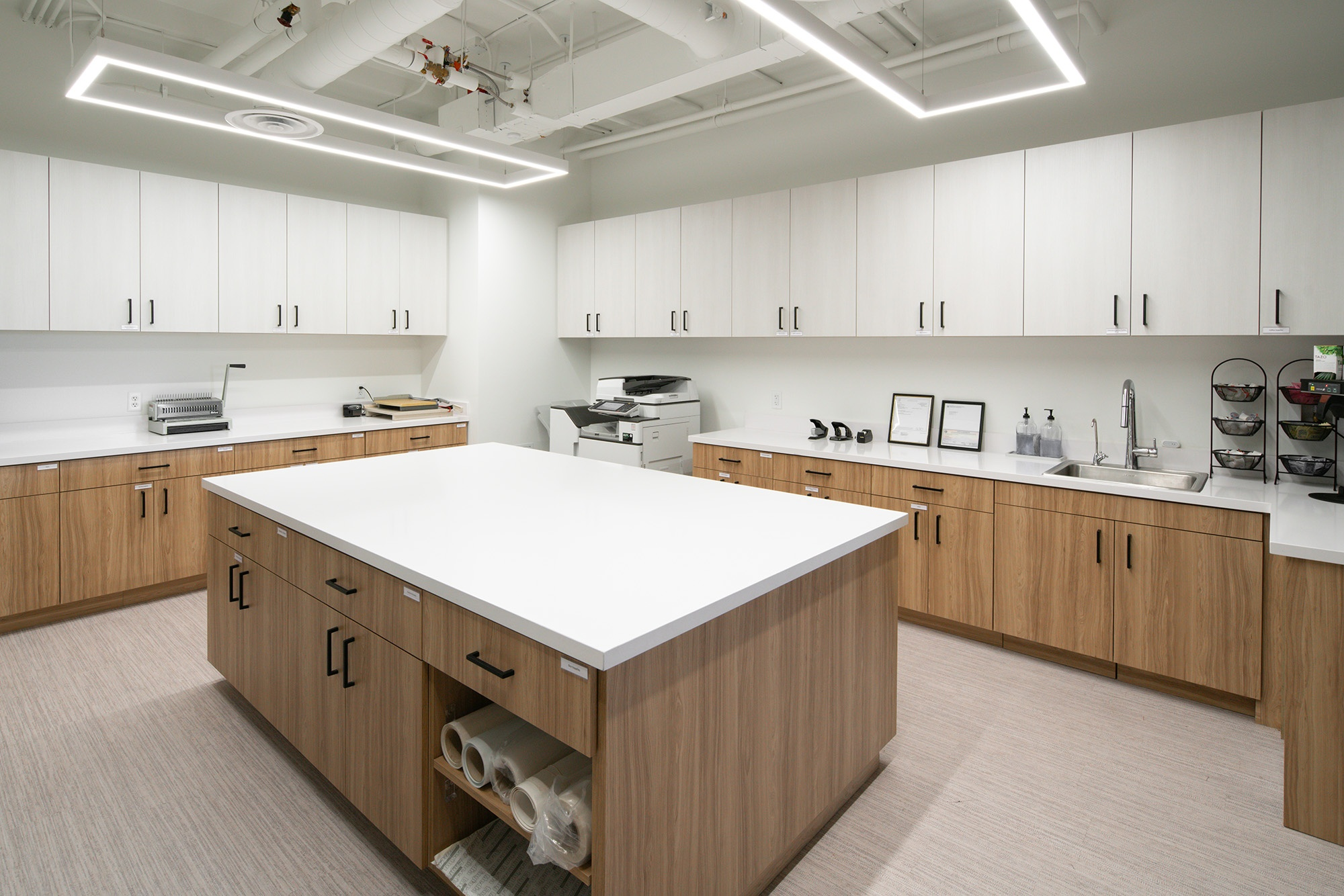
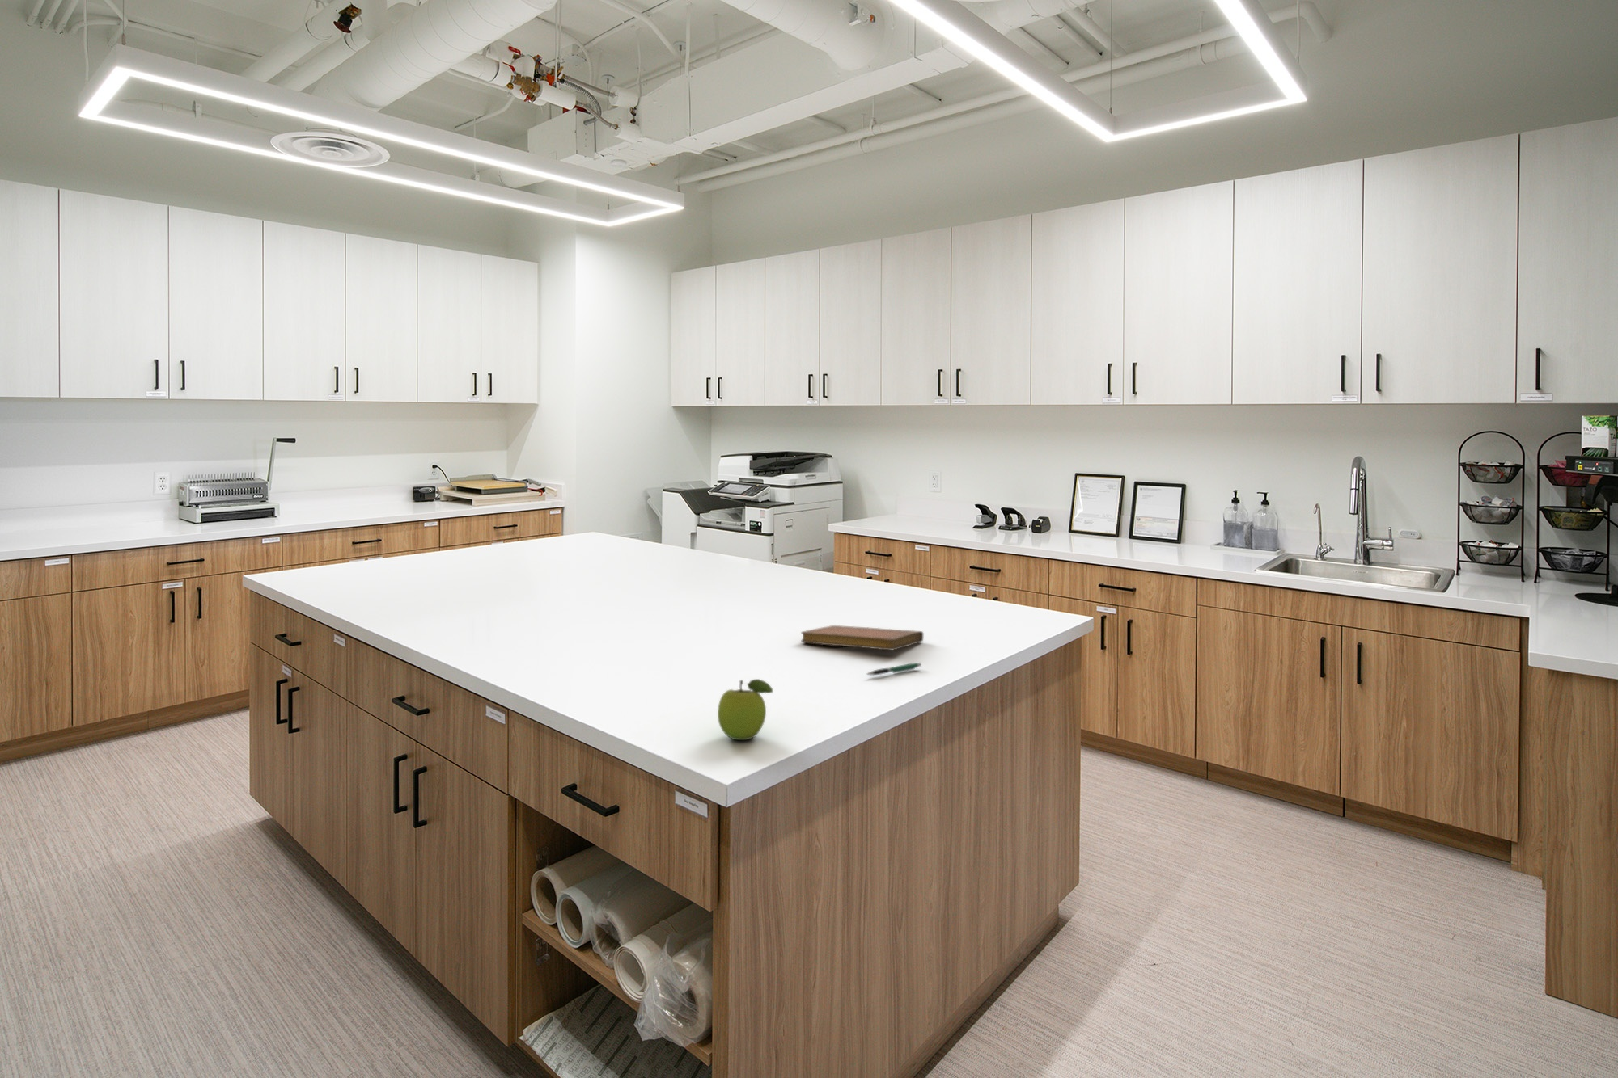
+ fruit (745, 707)
+ notebook (862, 636)
+ pen (894, 668)
